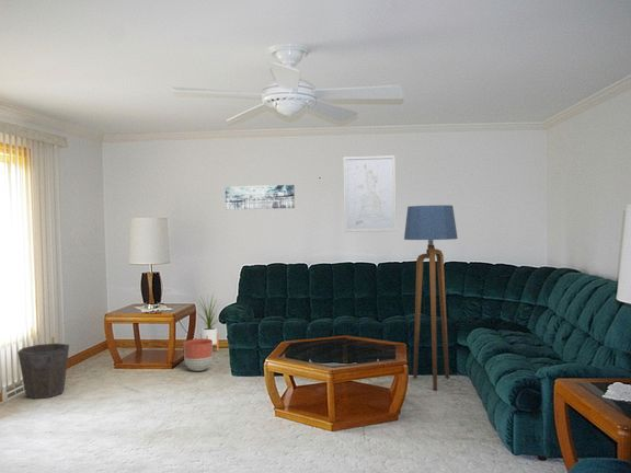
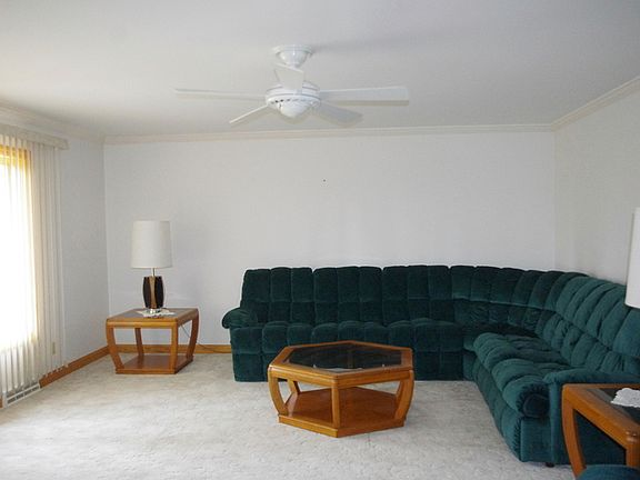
- wall art (260, 197)
- planter (198, 355)
- wall art (369, 194)
- house plant (209, 321)
- floor lamp (431, 295)
- waste bin (44, 370)
